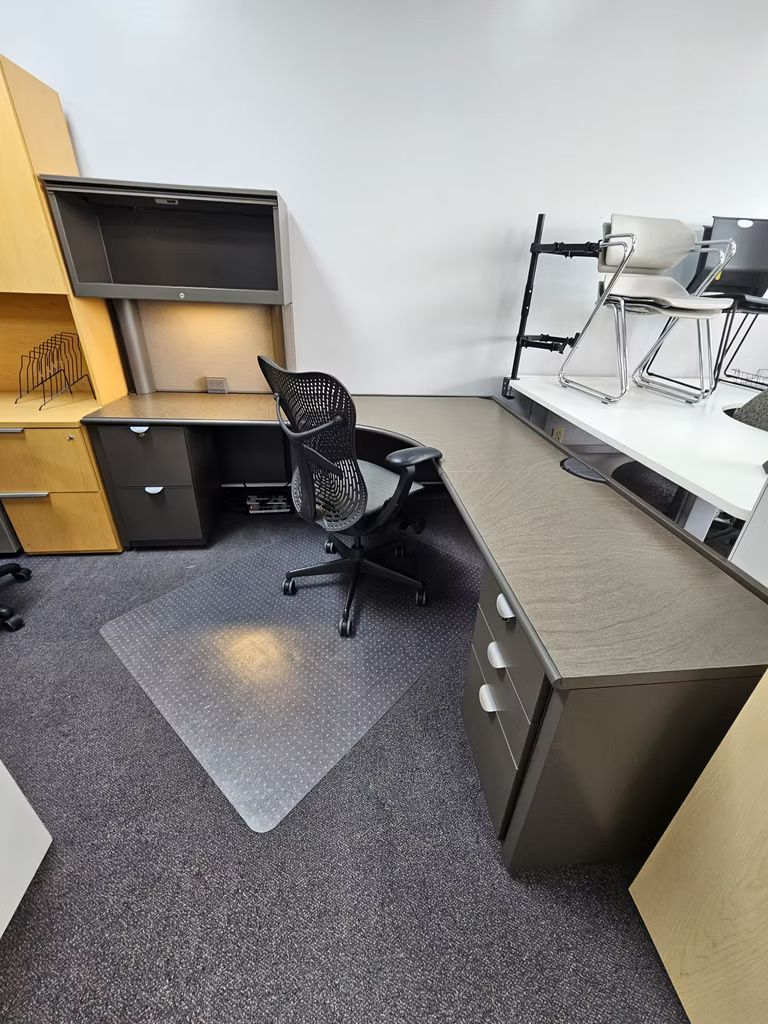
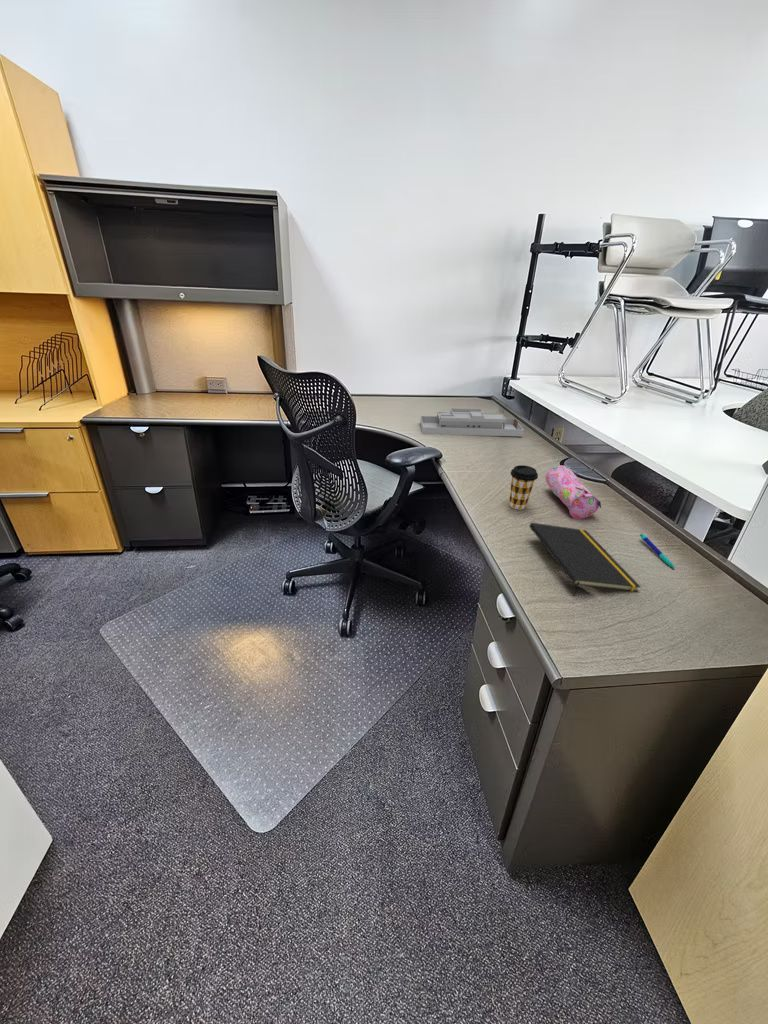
+ coffee cup (521, 488)
+ desk organizer (470, 420)
+ notepad (580, 554)
+ pen (657, 550)
+ pencil case (571, 490)
